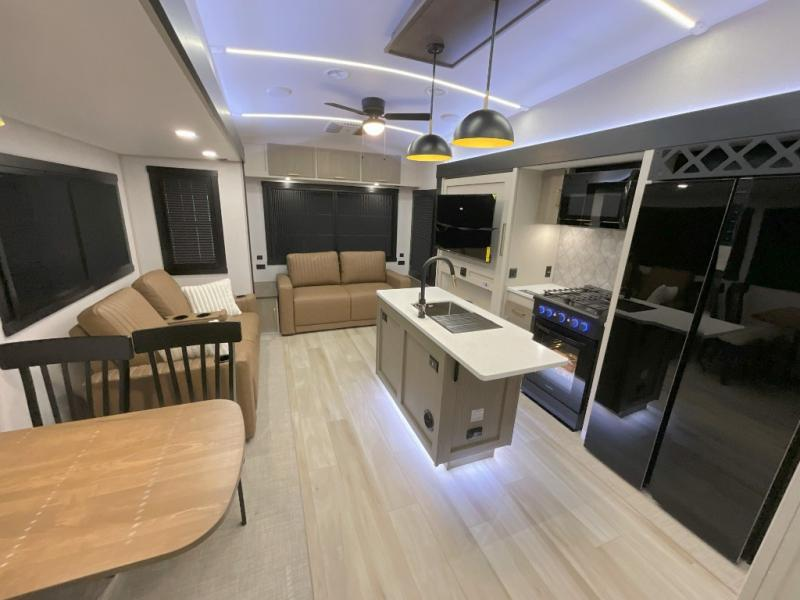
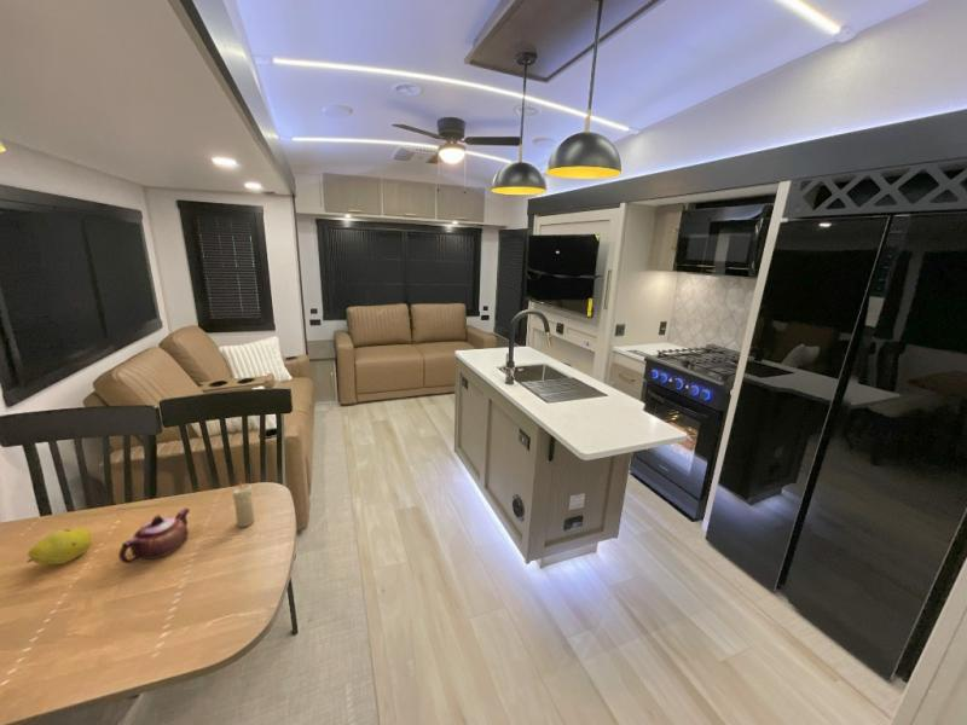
+ fruit (59, 546)
+ teapot (156, 533)
+ candle (243, 501)
